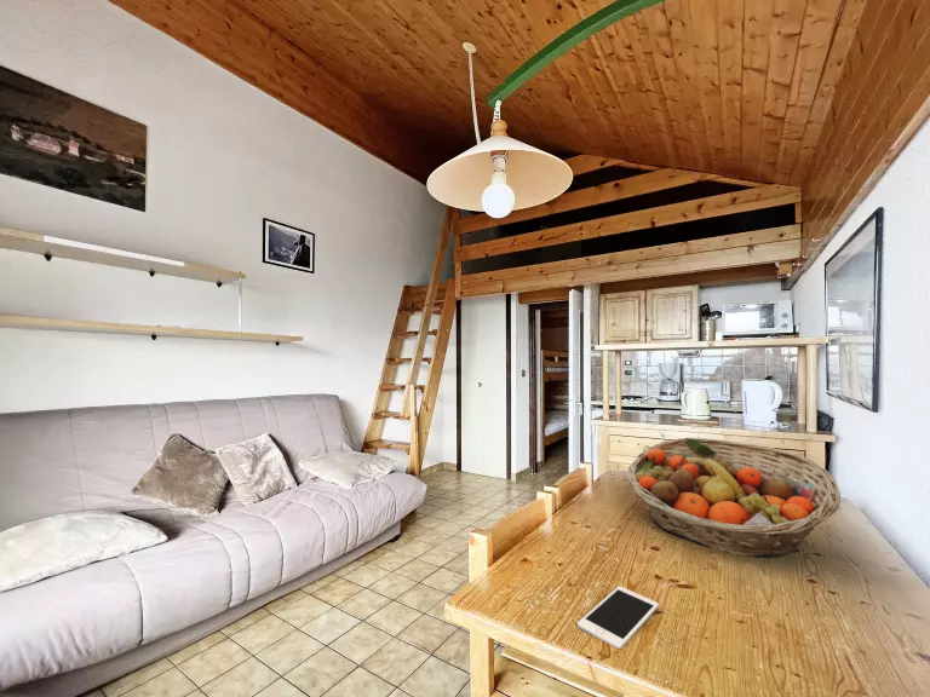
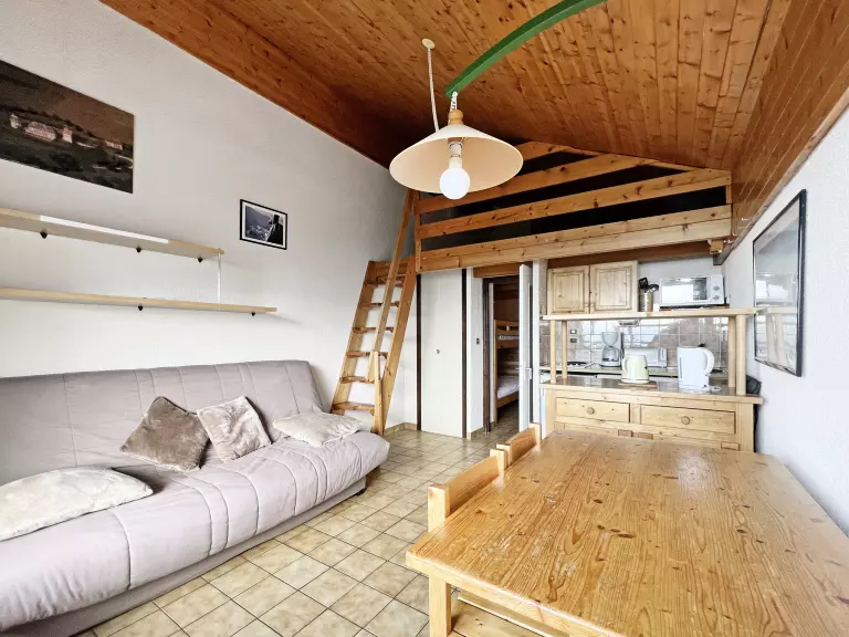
- cell phone (619, 614)
- fruit basket (719, 489)
